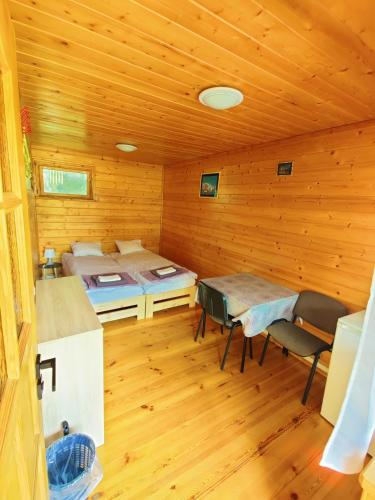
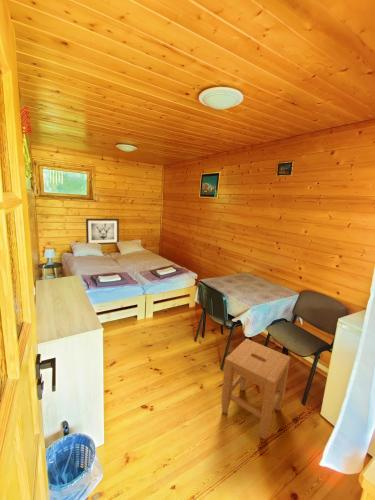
+ stool (255, 383)
+ wall art (103, 231)
